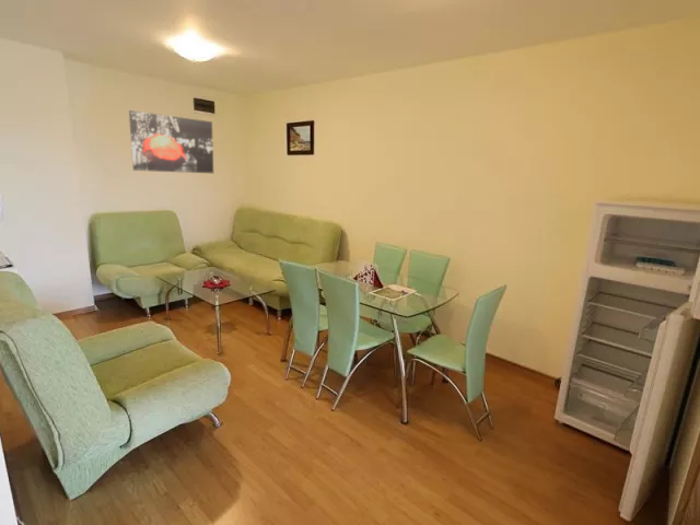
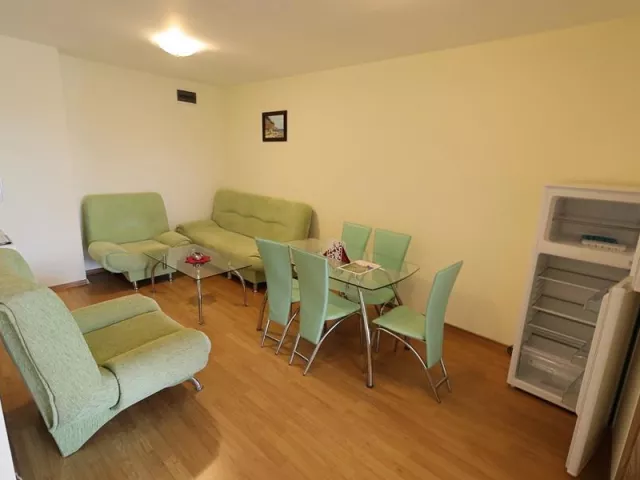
- wall art (174, 144)
